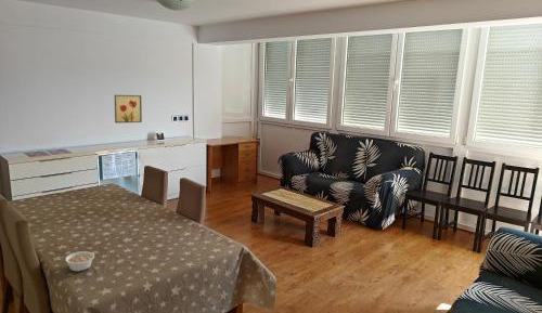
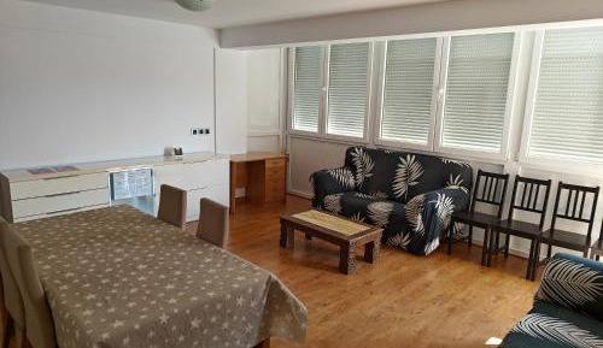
- legume (80, 261)
- wall art (128, 108)
